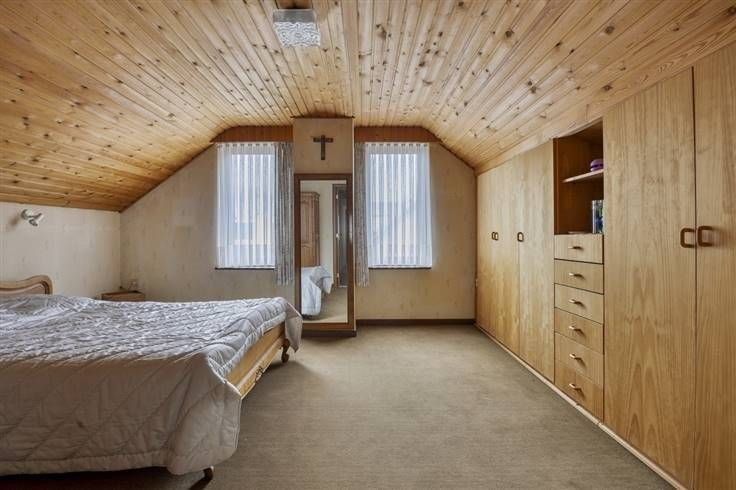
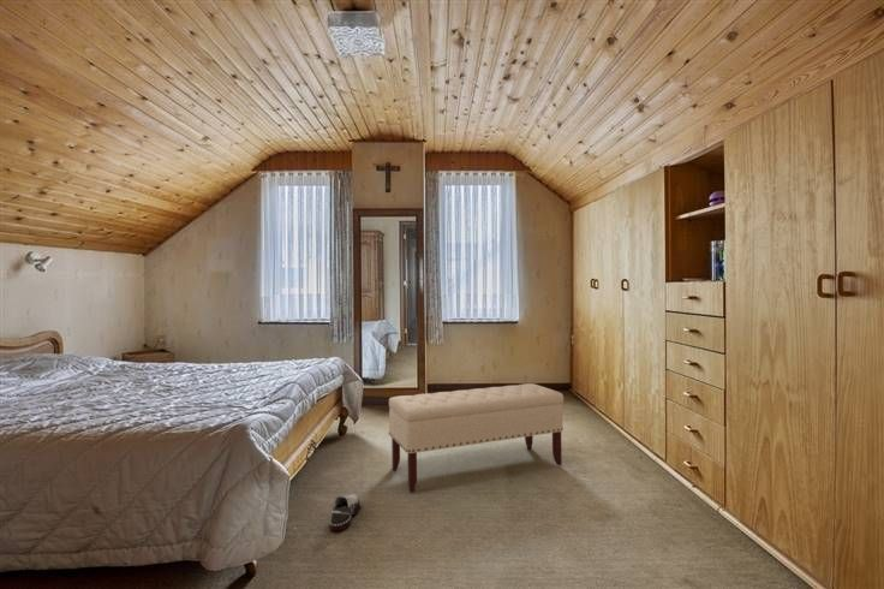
+ shoe (345, 504)
+ bench (477, 430)
